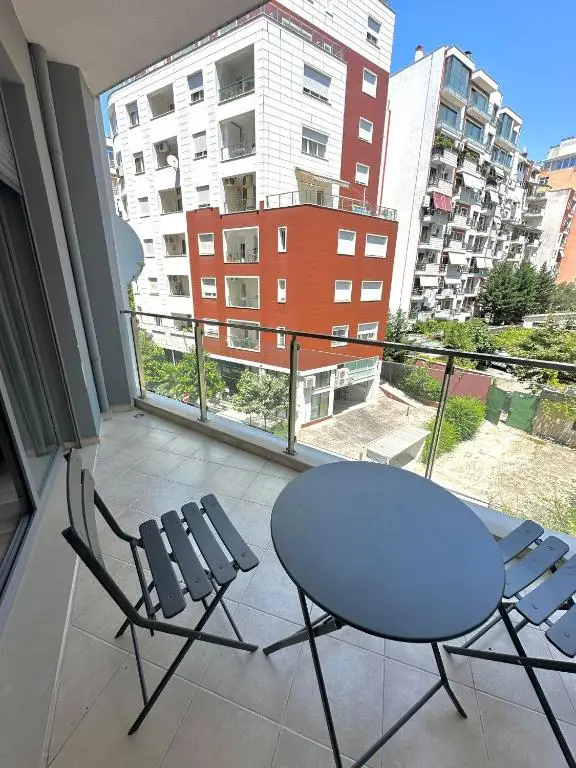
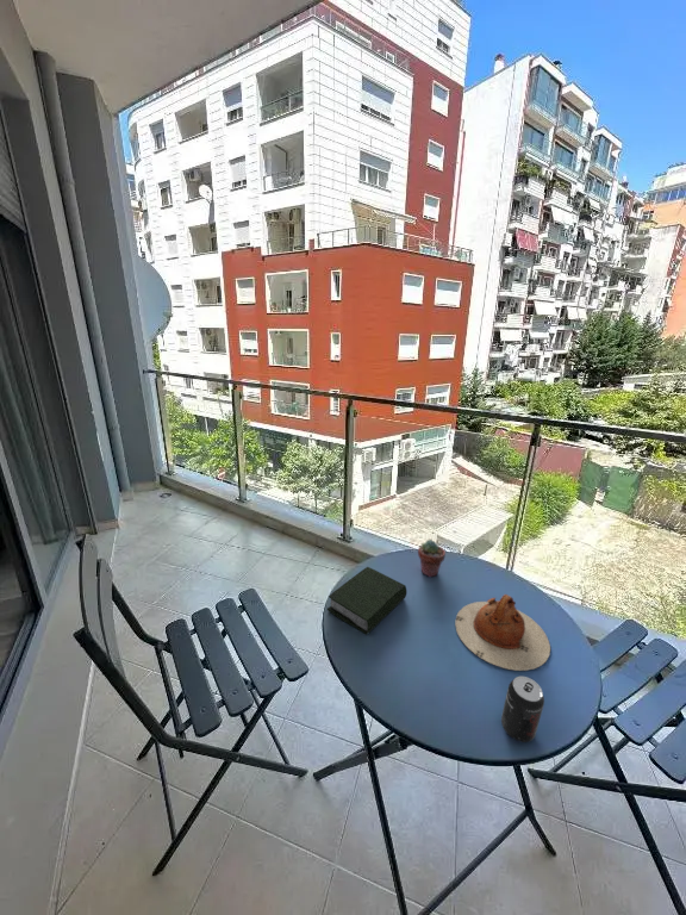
+ teapot (504, 616)
+ potted succulent (430, 556)
+ beverage can (522, 709)
+ book (367, 597)
